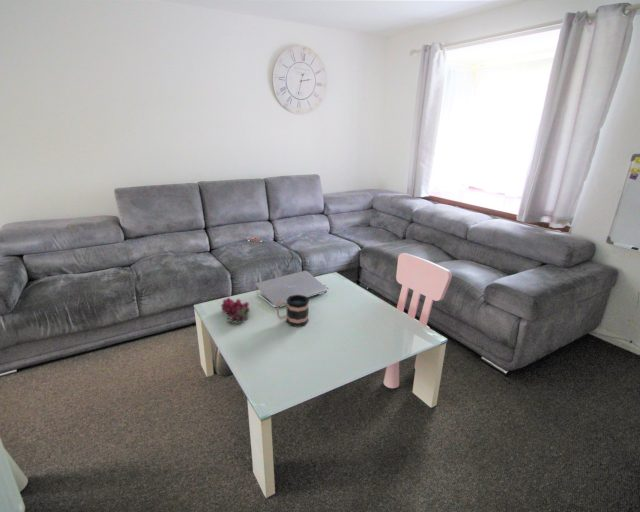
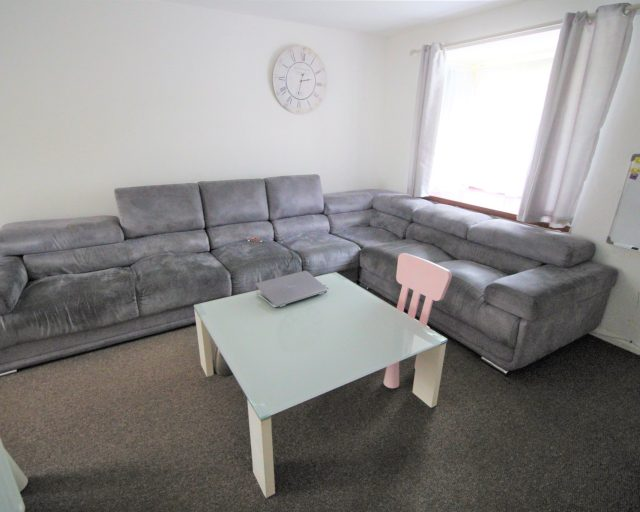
- grapes (235, 308)
- mug (292, 310)
